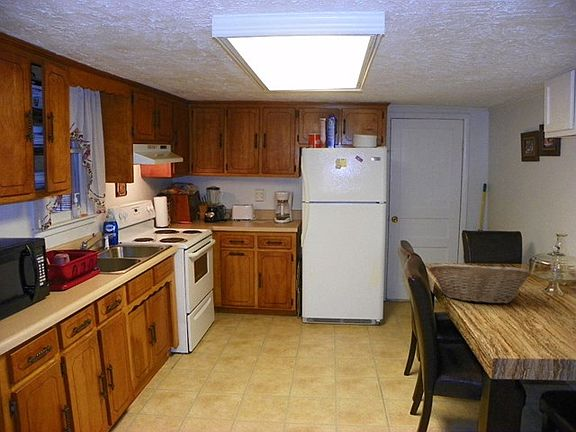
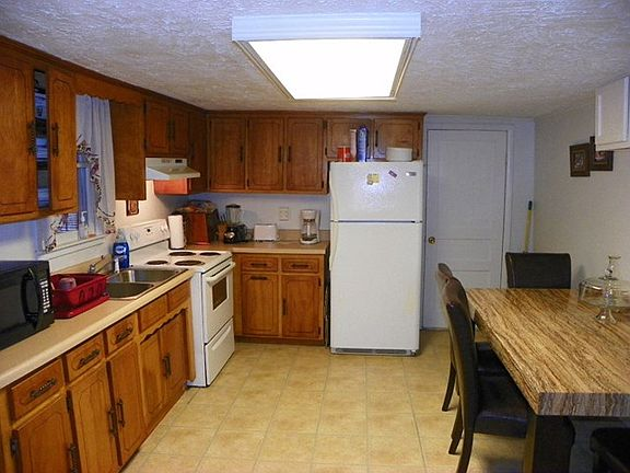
- fruit basket (477, 278)
